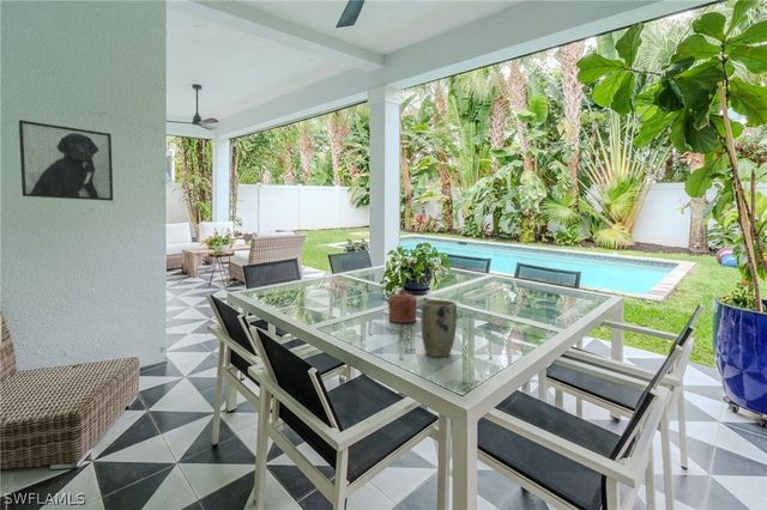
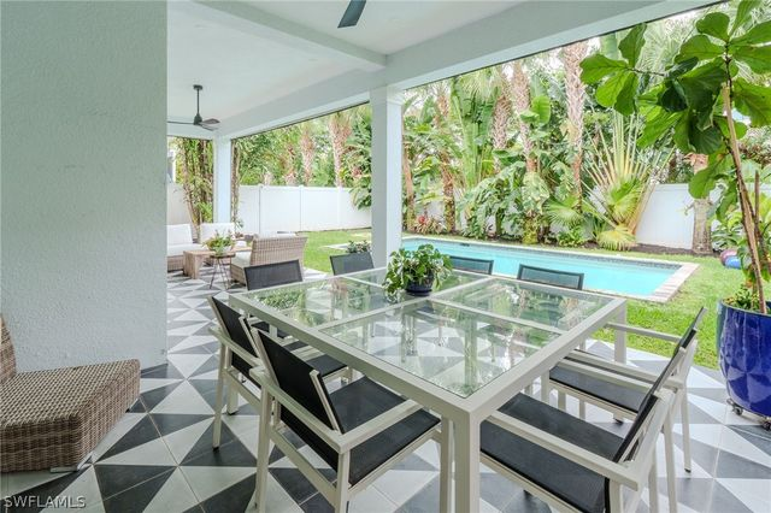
- plant pot (437, 327)
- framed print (68, 163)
- teapot (401, 304)
